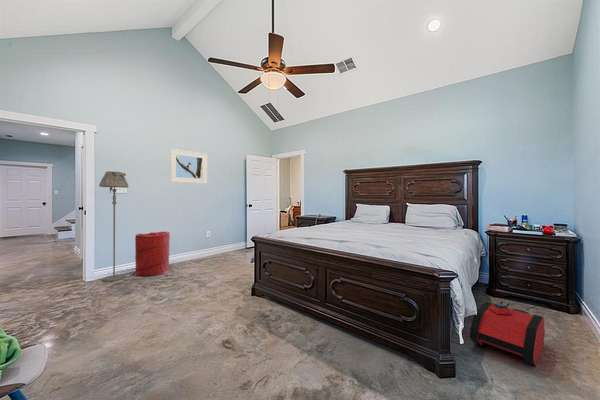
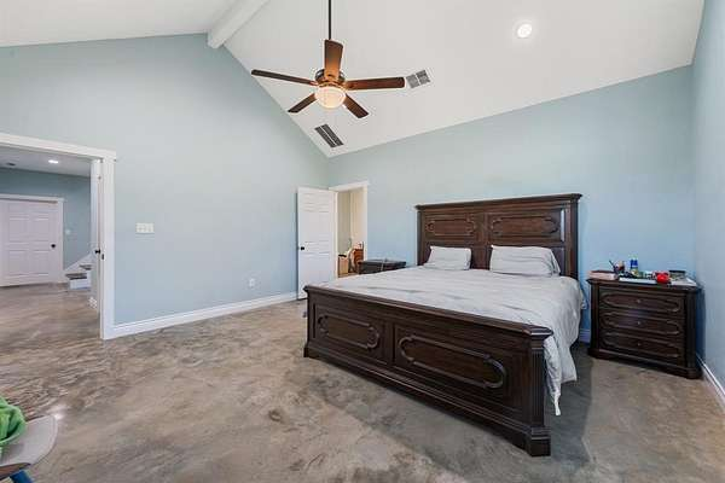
- laundry hamper (152, 251)
- floor lamp (114, 225)
- backpack (507, 326)
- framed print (189, 167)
